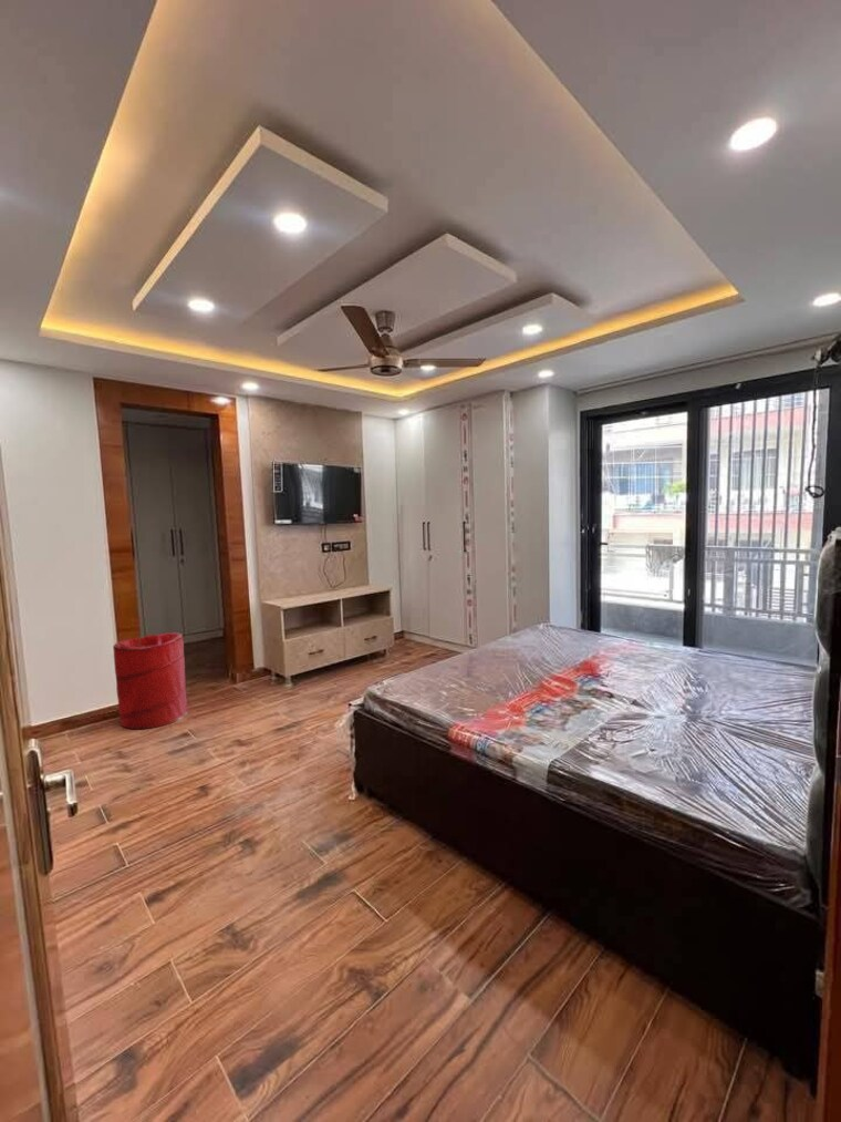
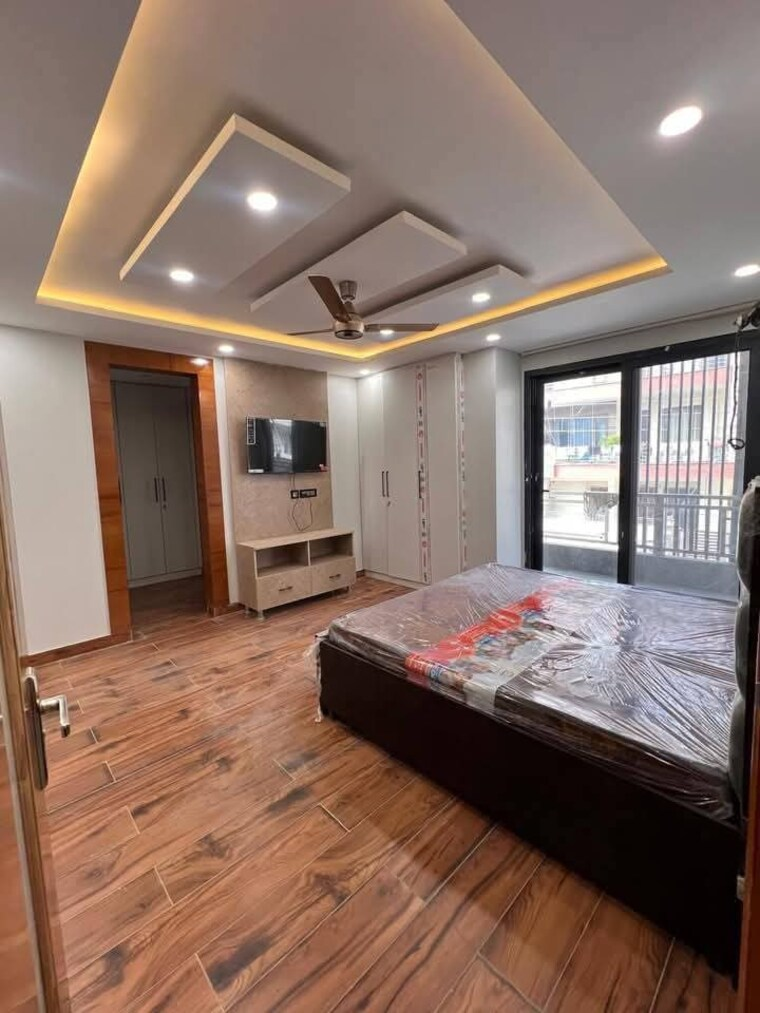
- laundry hamper (152, 677)
